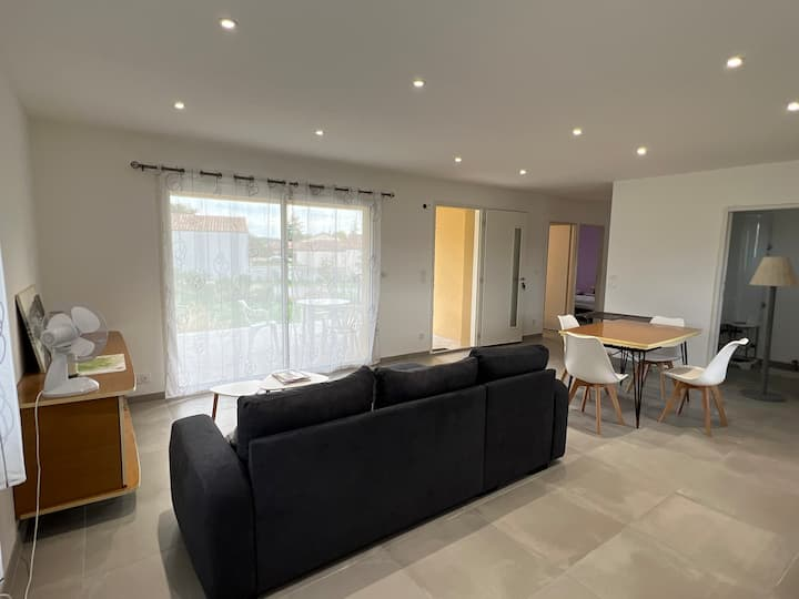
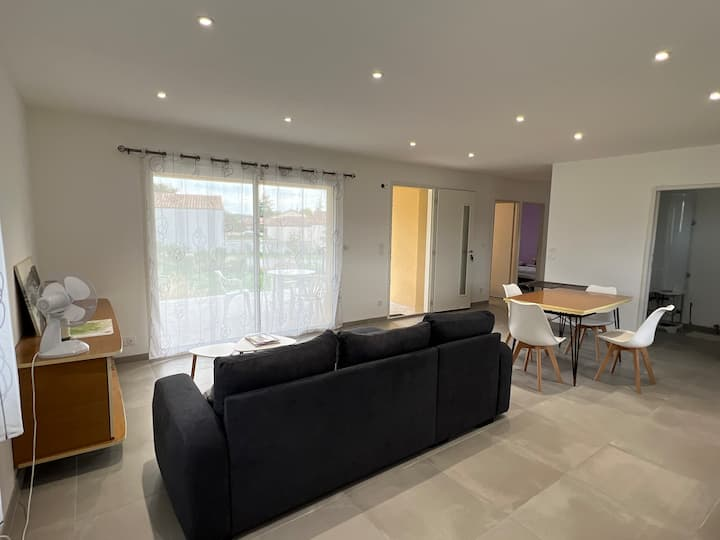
- floor lamp (769, 327)
